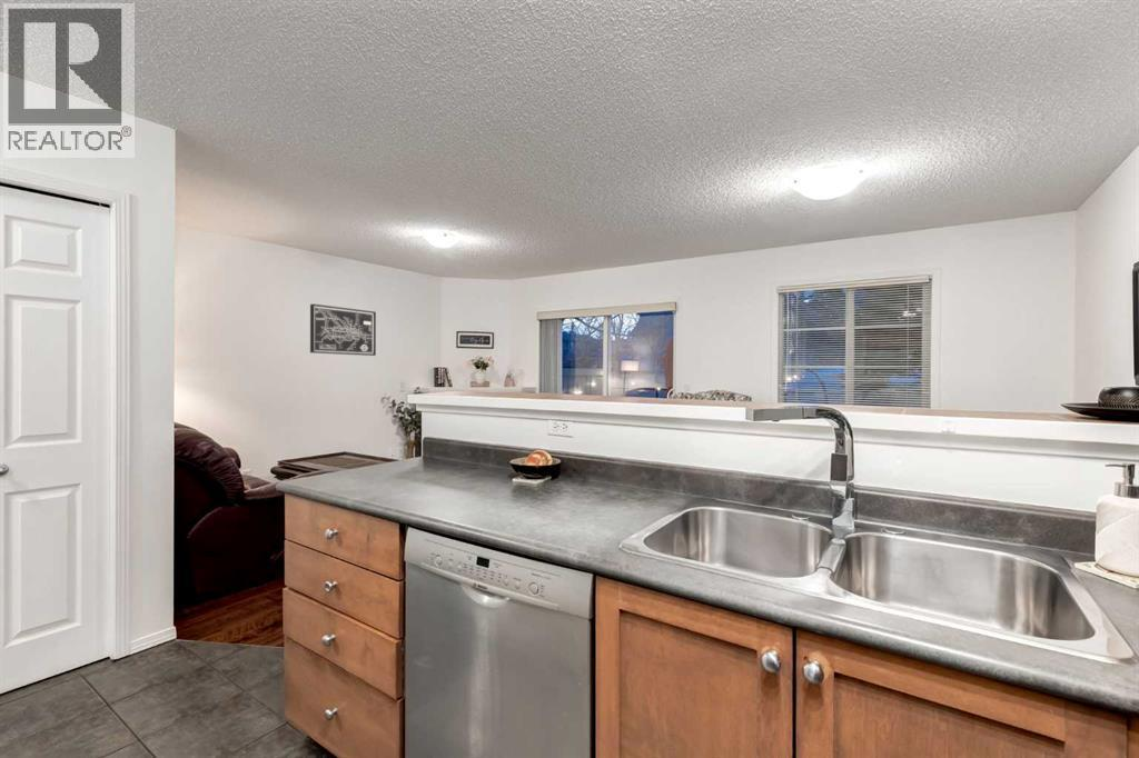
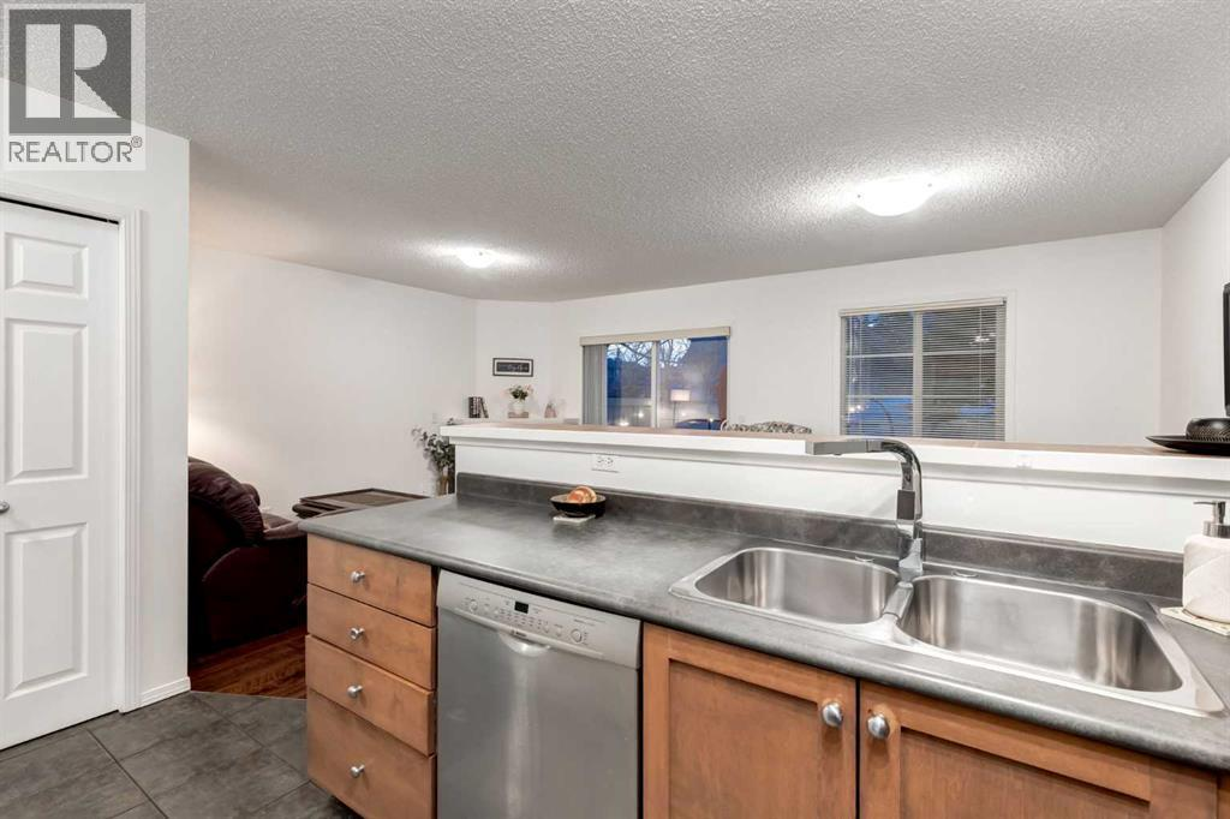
- wall art (344, 331)
